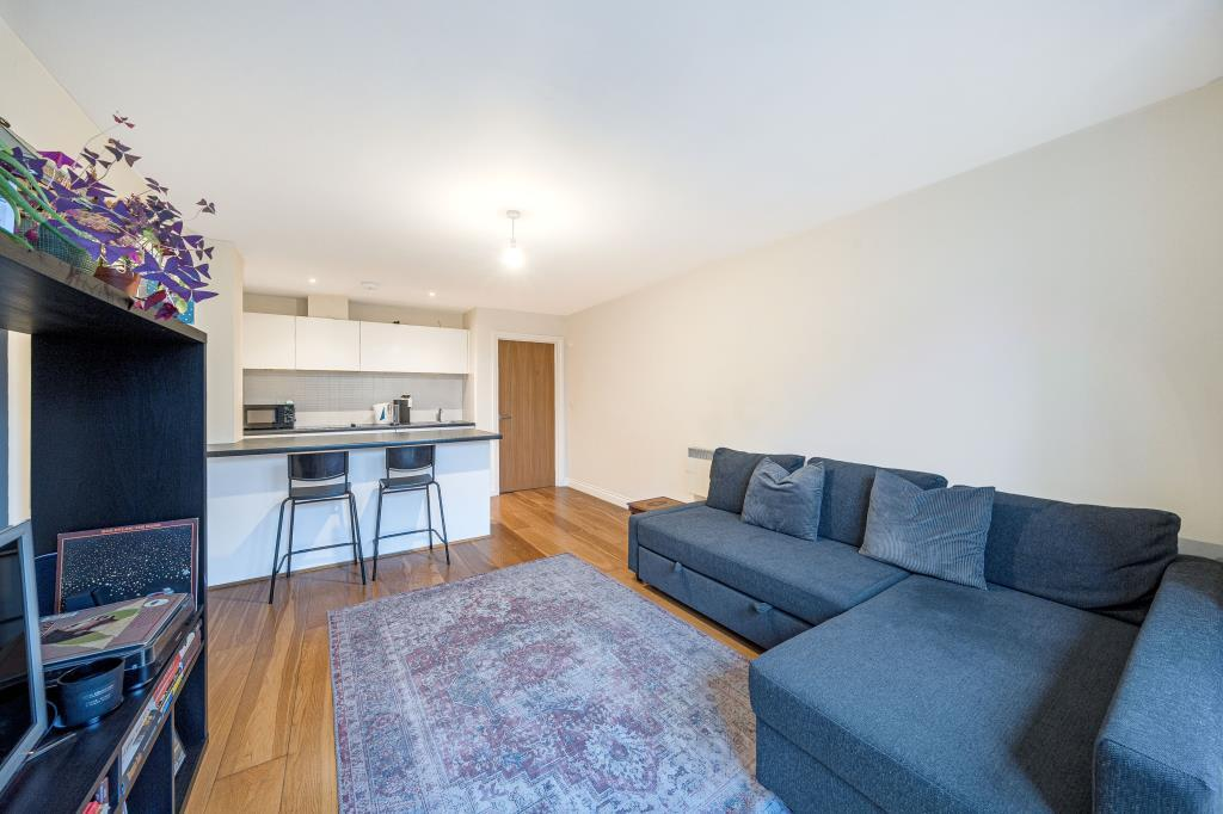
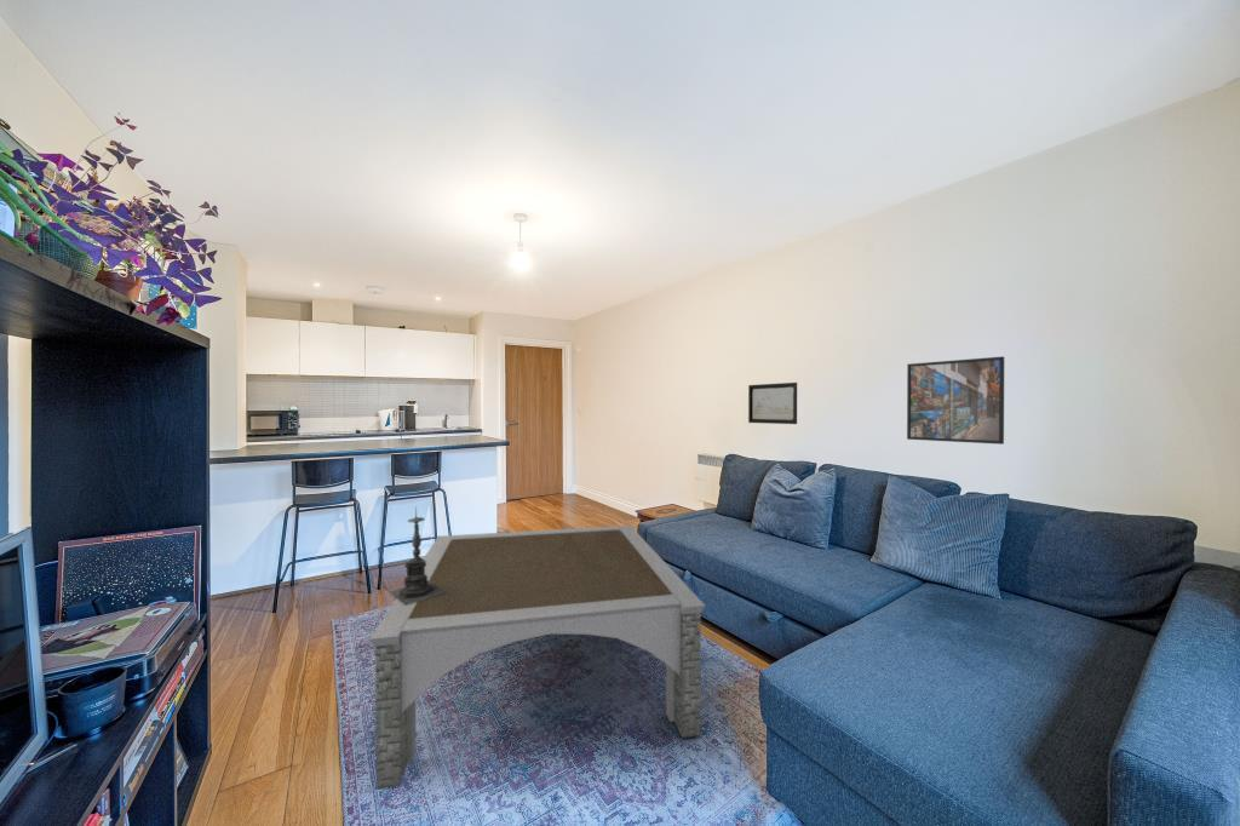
+ candle holder (417, 549)
+ coffee table (542, 614)
+ wall art (771, 403)
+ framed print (952, 401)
